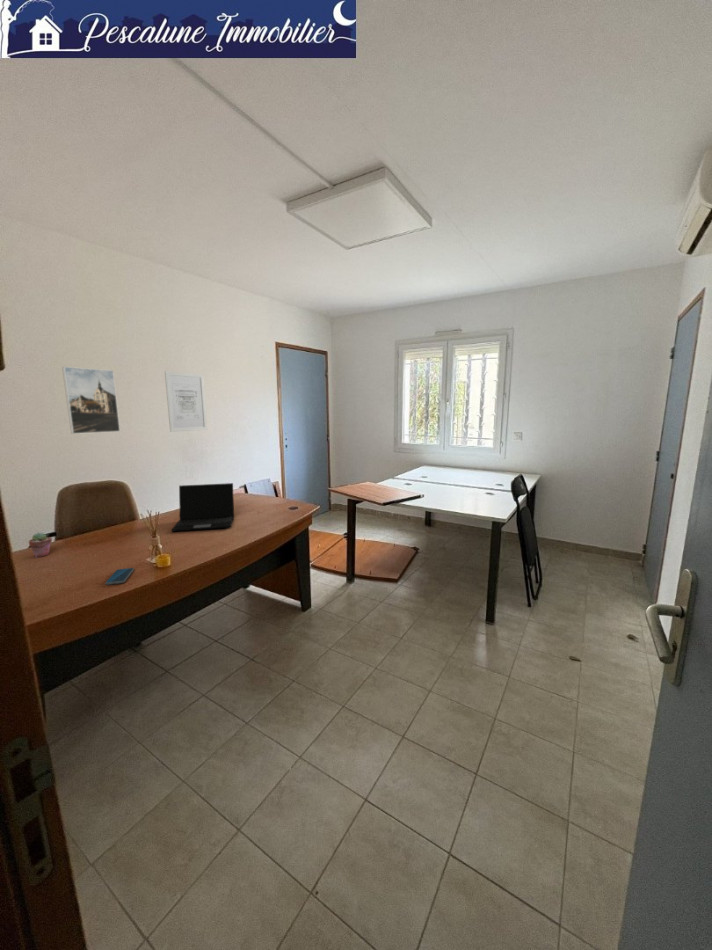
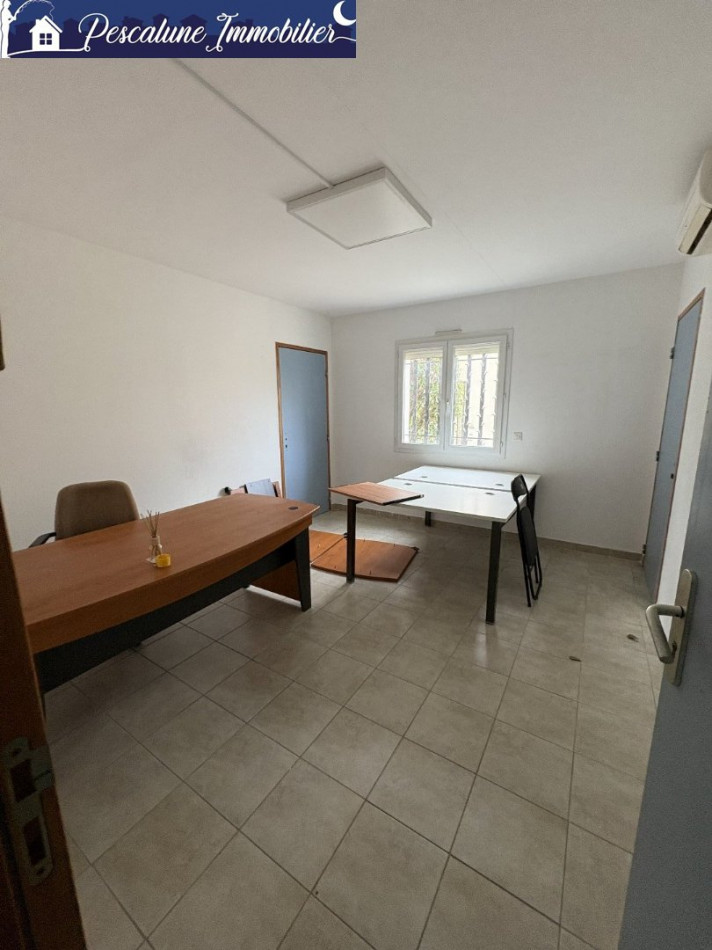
- potted succulent (40, 543)
- wall art (187, 402)
- smartphone (120, 576)
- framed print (92, 401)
- laptop (204, 505)
